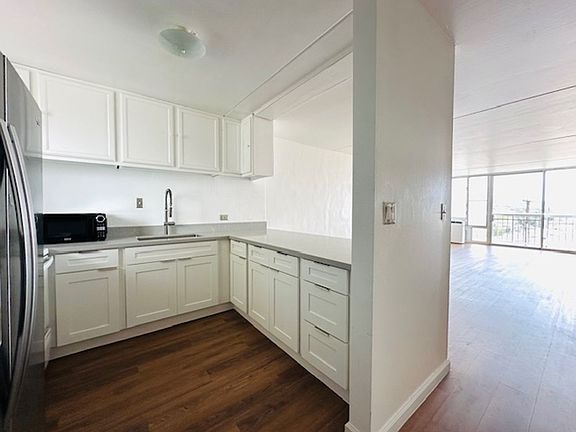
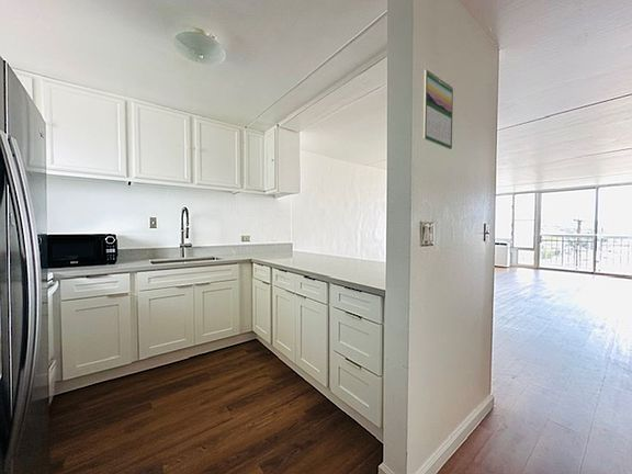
+ calendar (439, 110)
